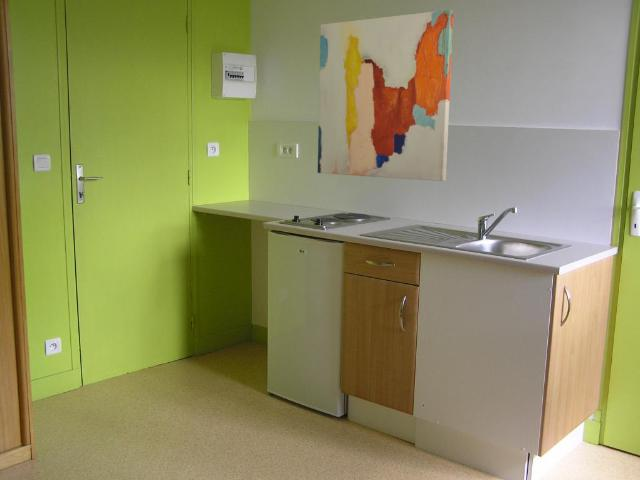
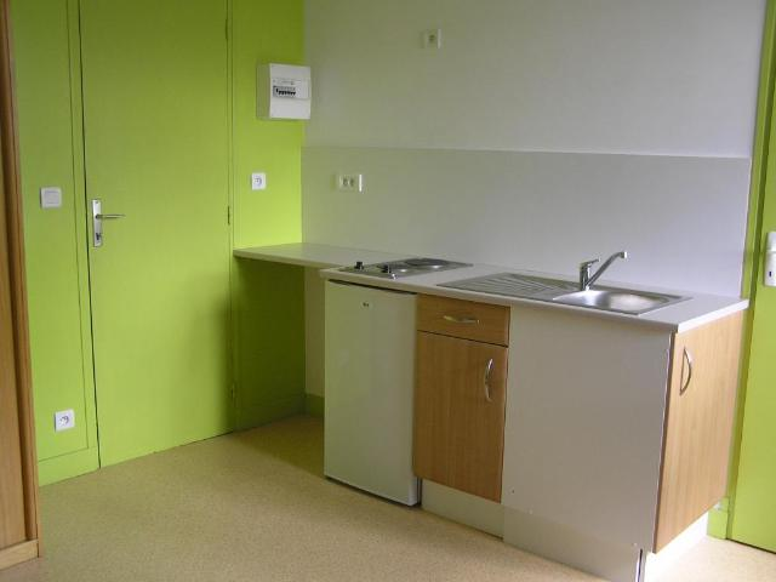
- wall art (379, 98)
